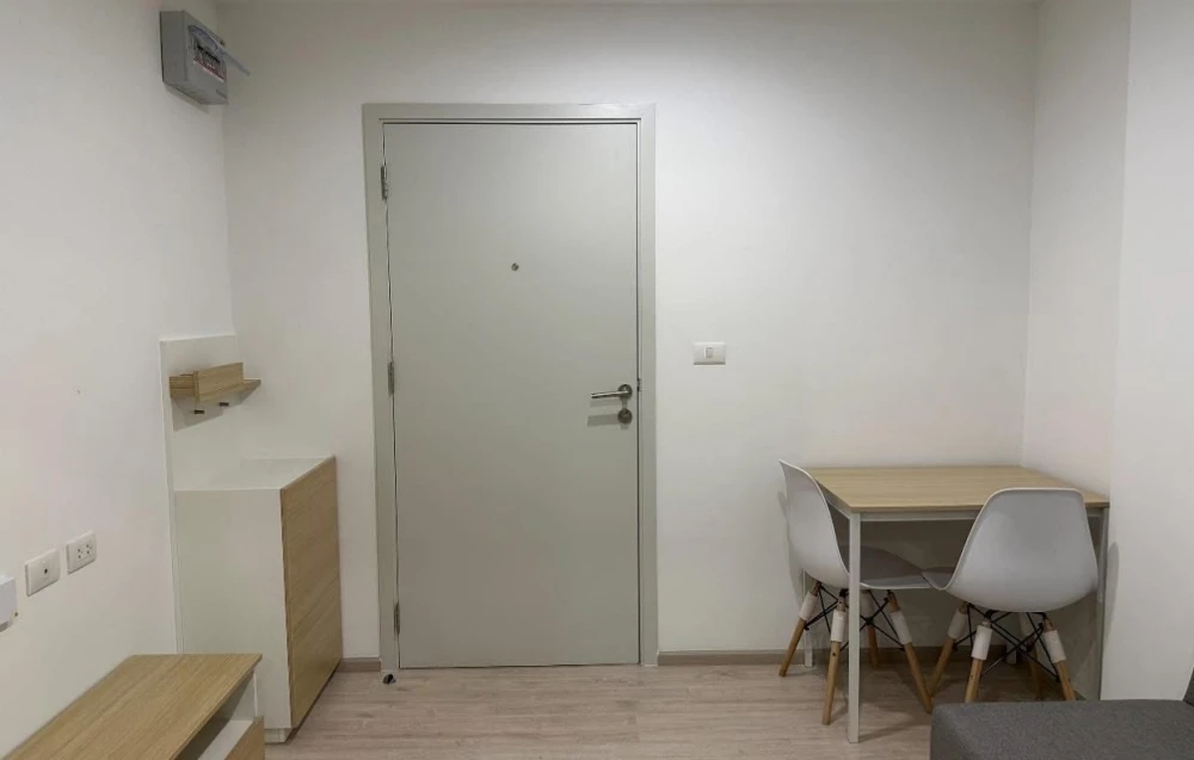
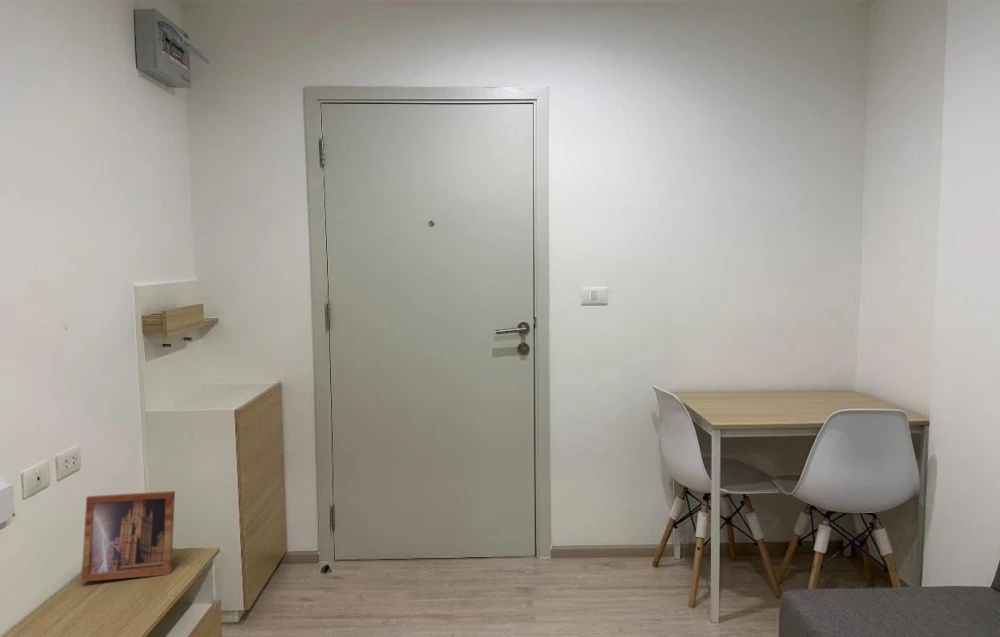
+ picture frame (133, 531)
